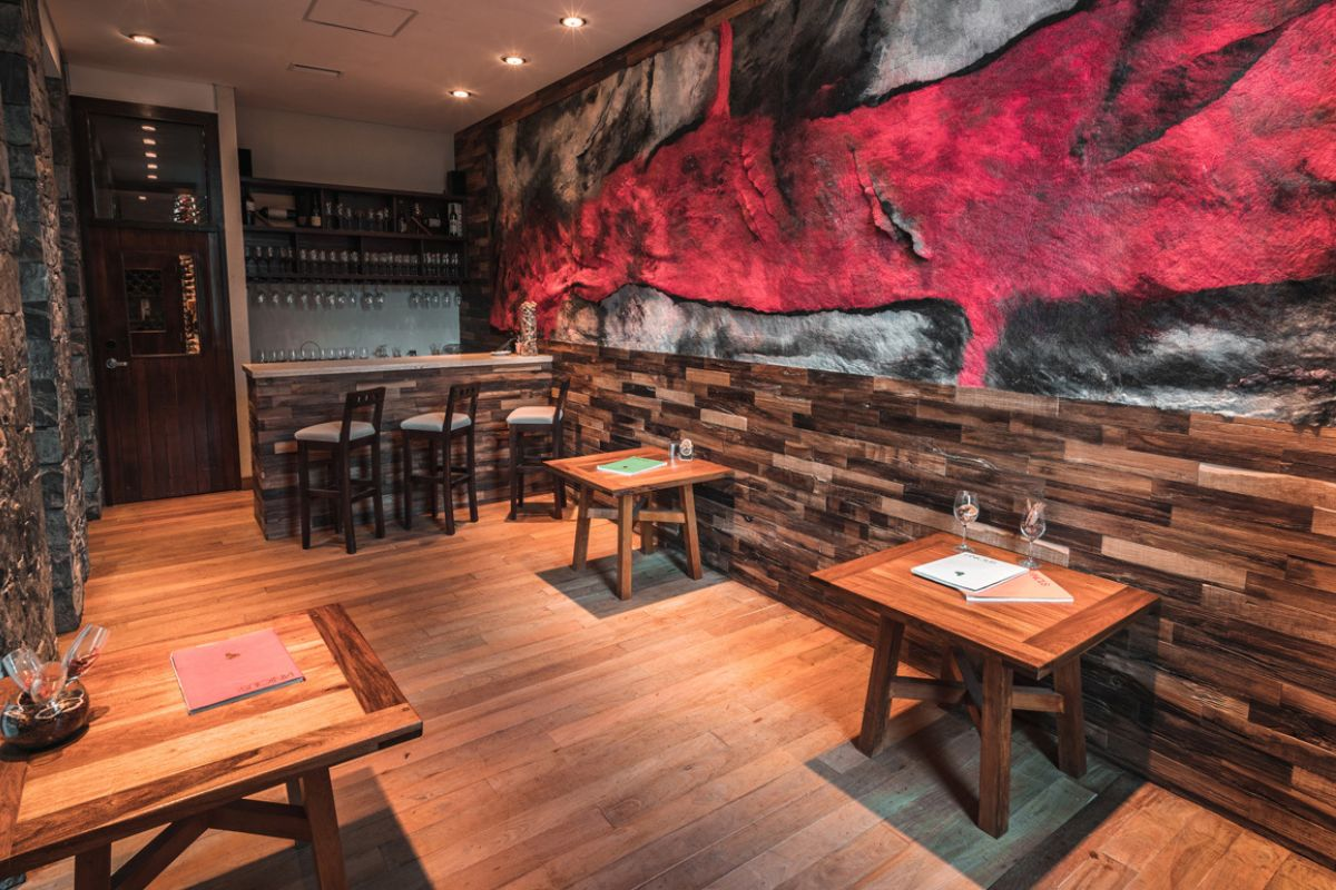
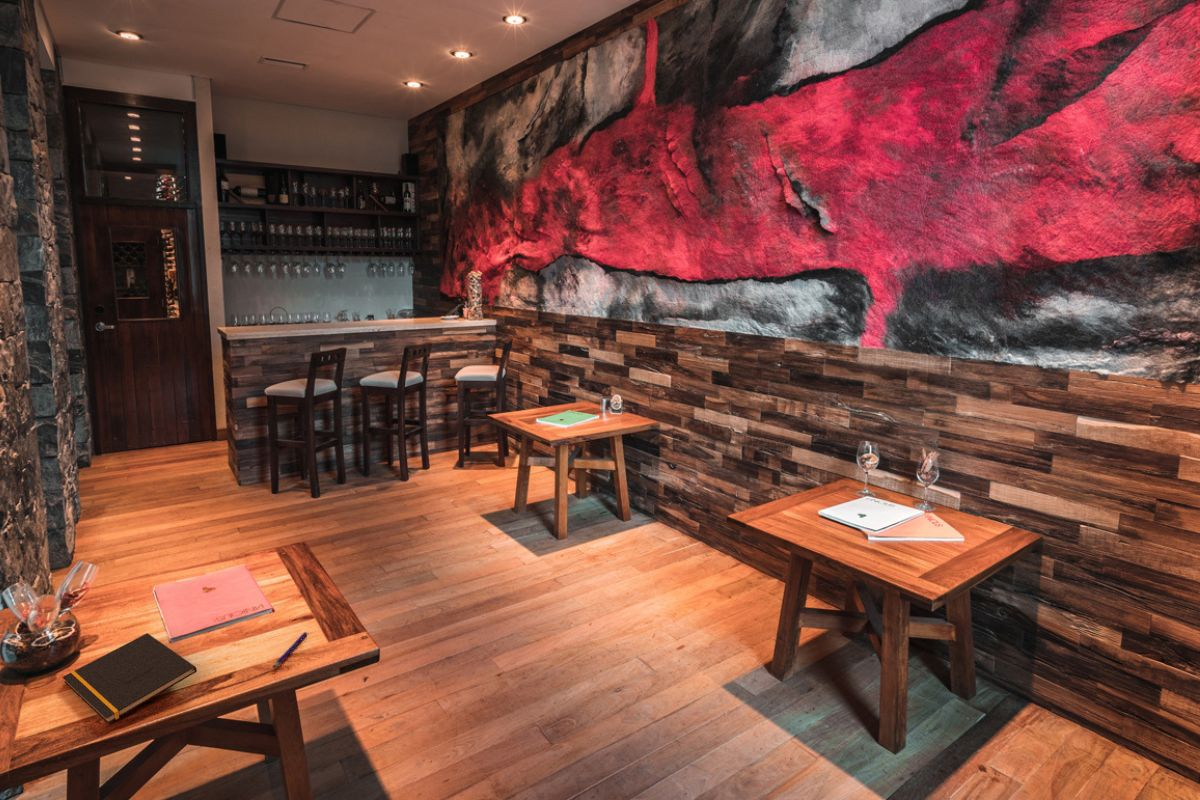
+ pen (290, 649)
+ notepad (129, 674)
